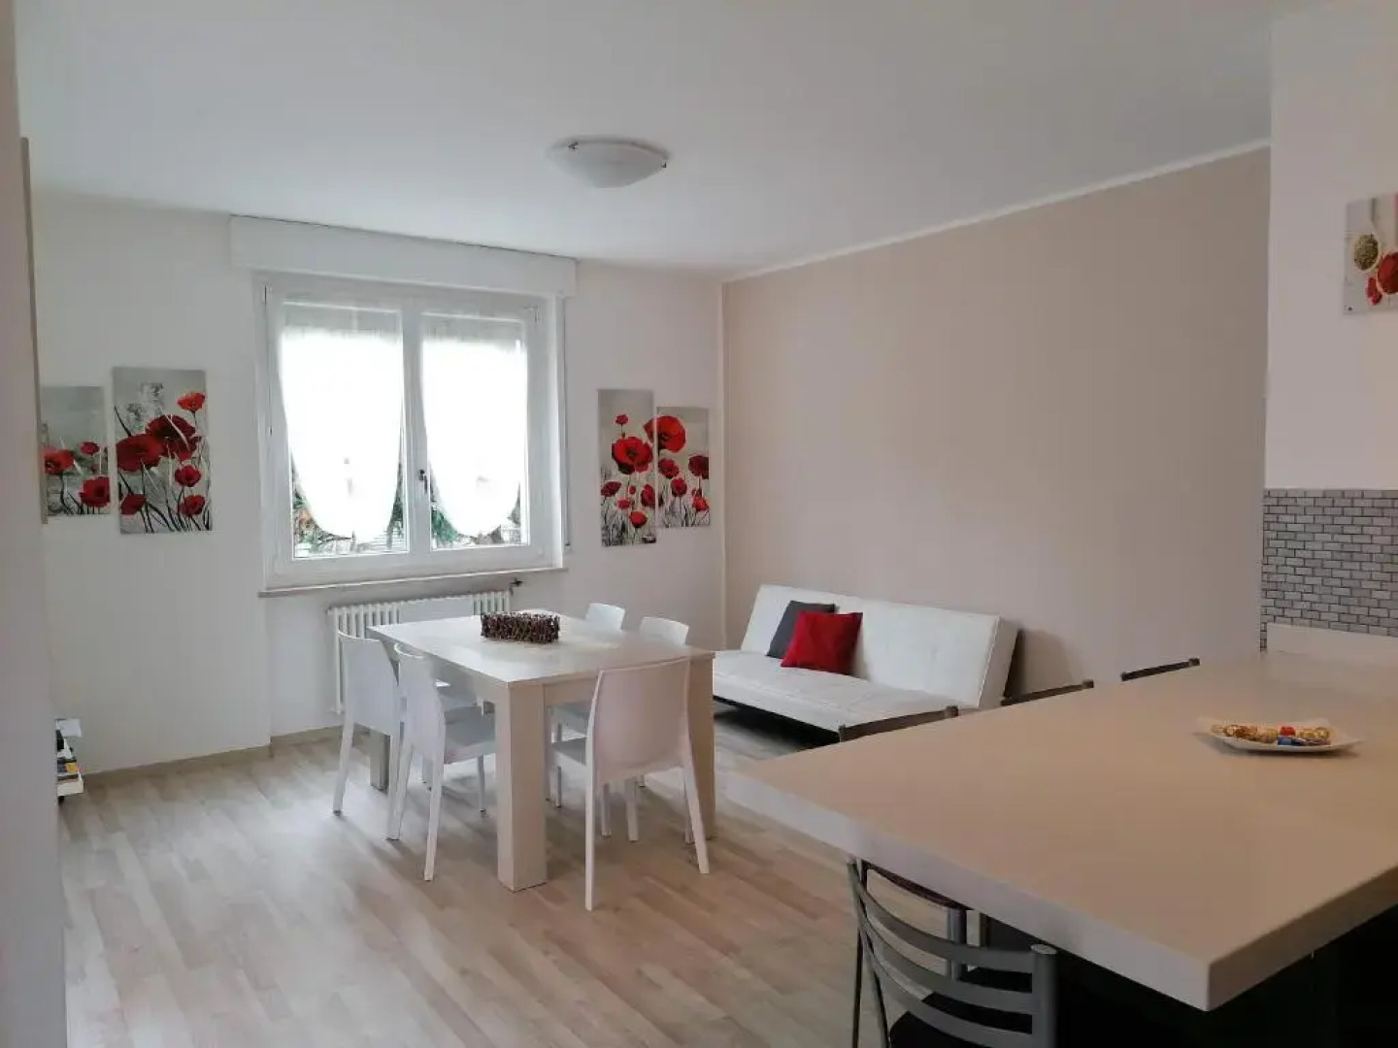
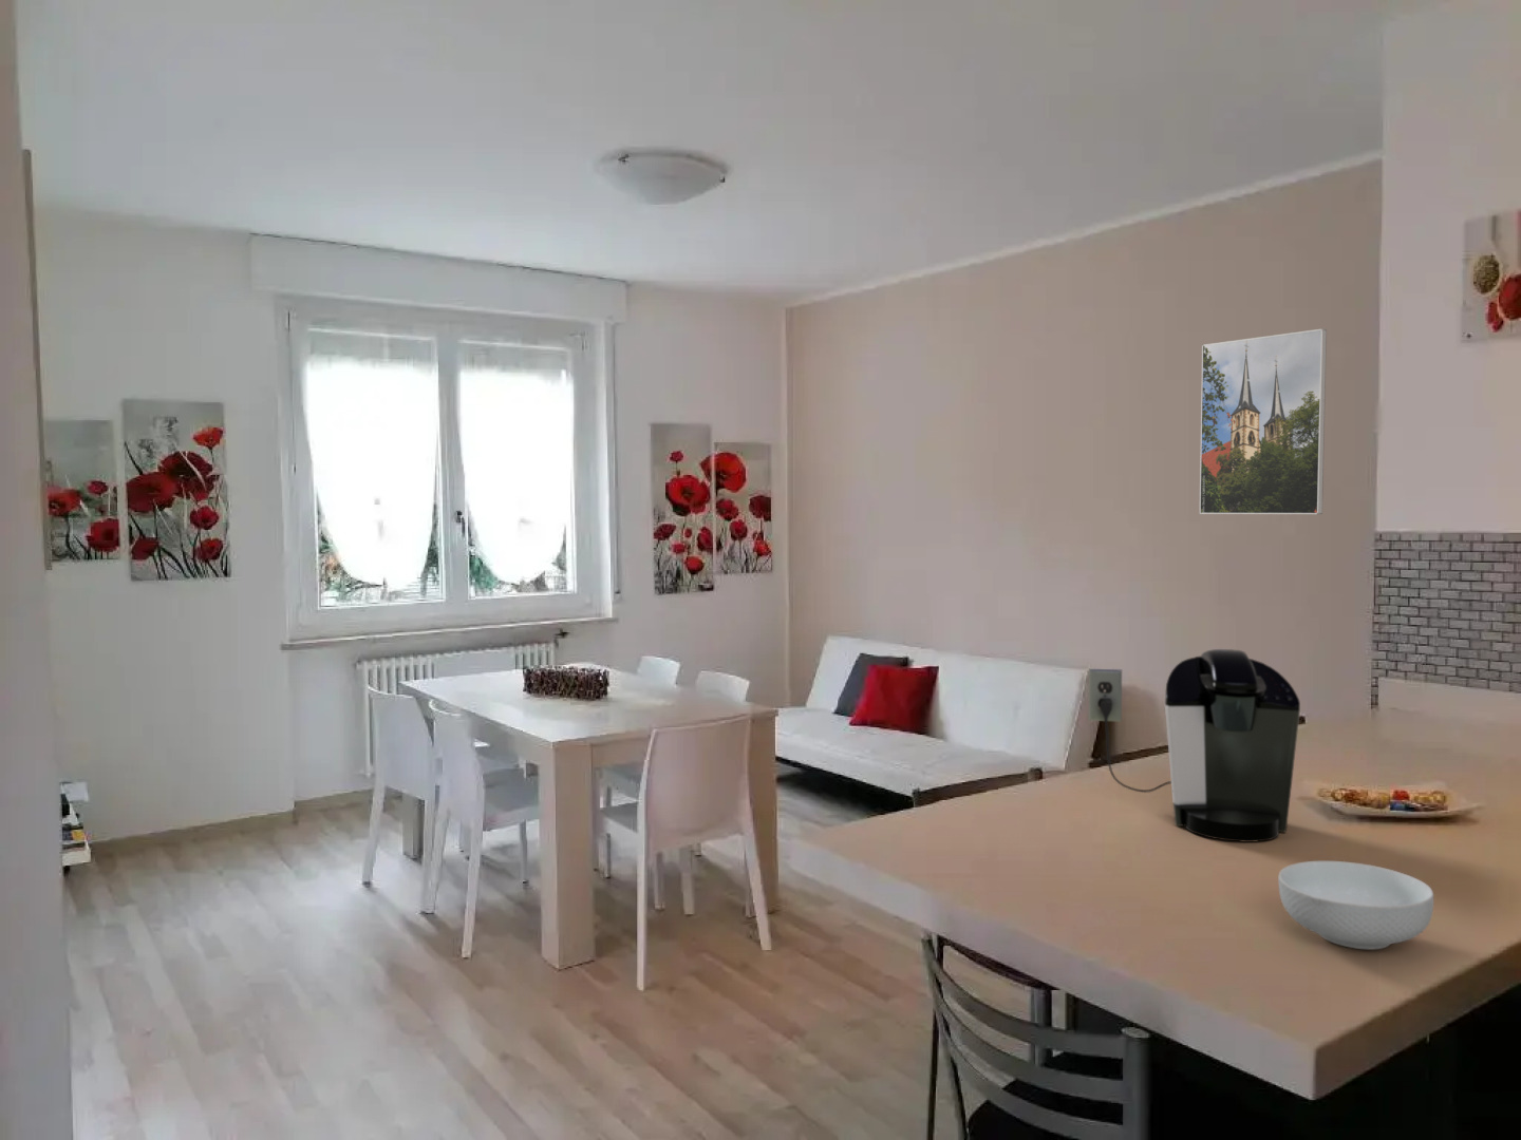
+ coffee maker (1190, 735)
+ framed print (1259, 425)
+ cereal bowl (1353, 909)
